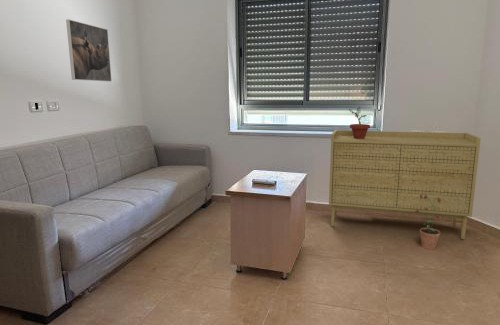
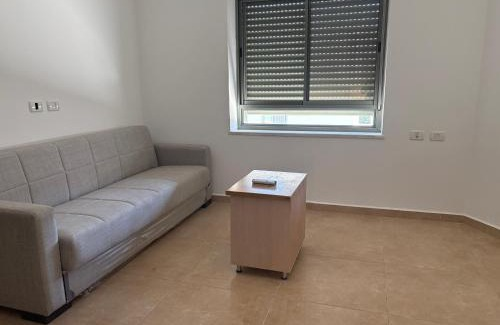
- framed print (90, 53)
- potted plant (359, 122)
- potted plant (430, 221)
- sideboard (396, 180)
